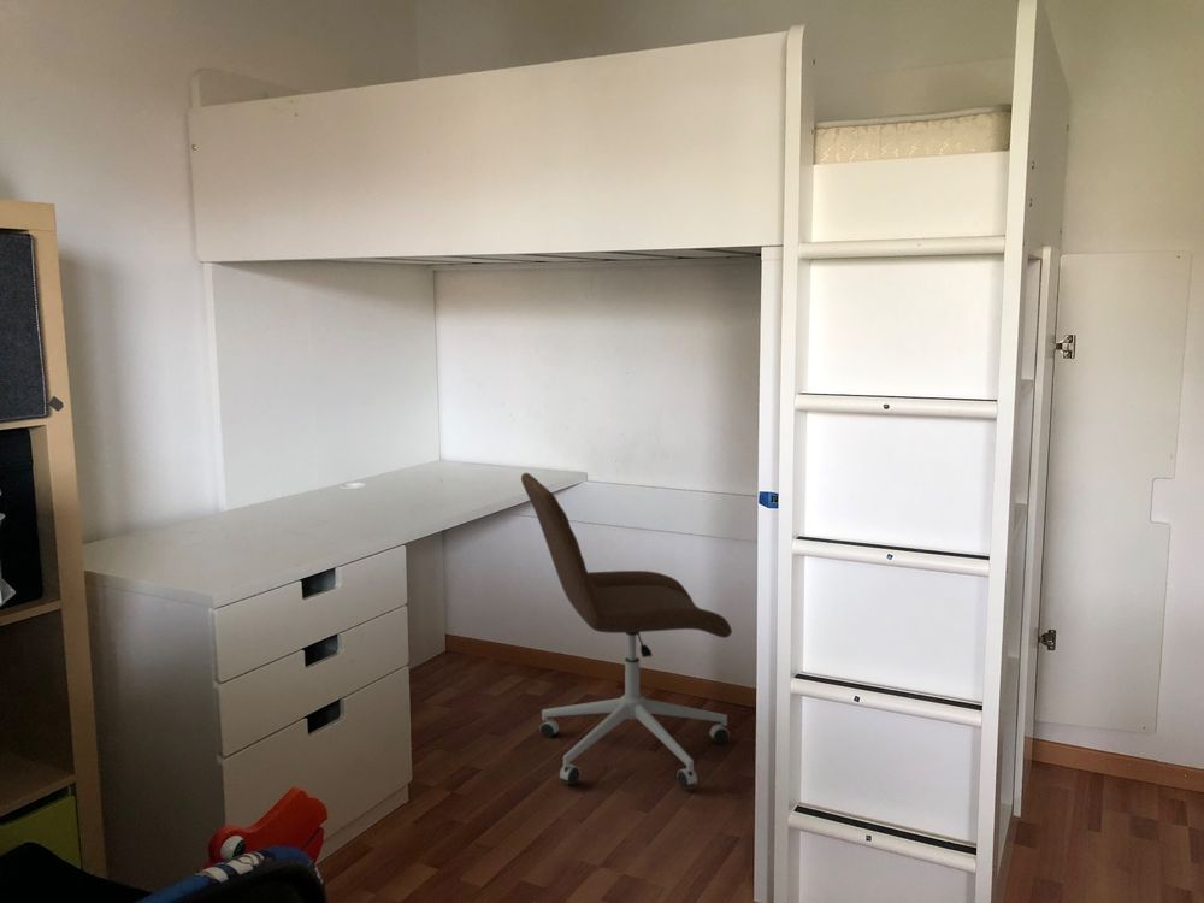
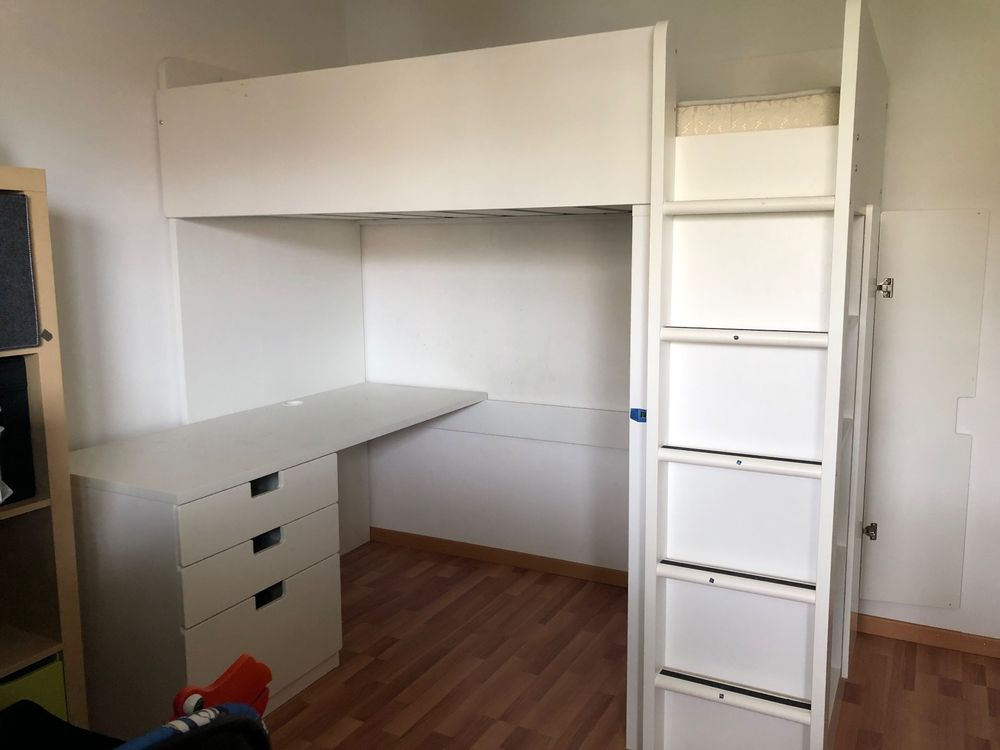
- office chair (627, 615)
